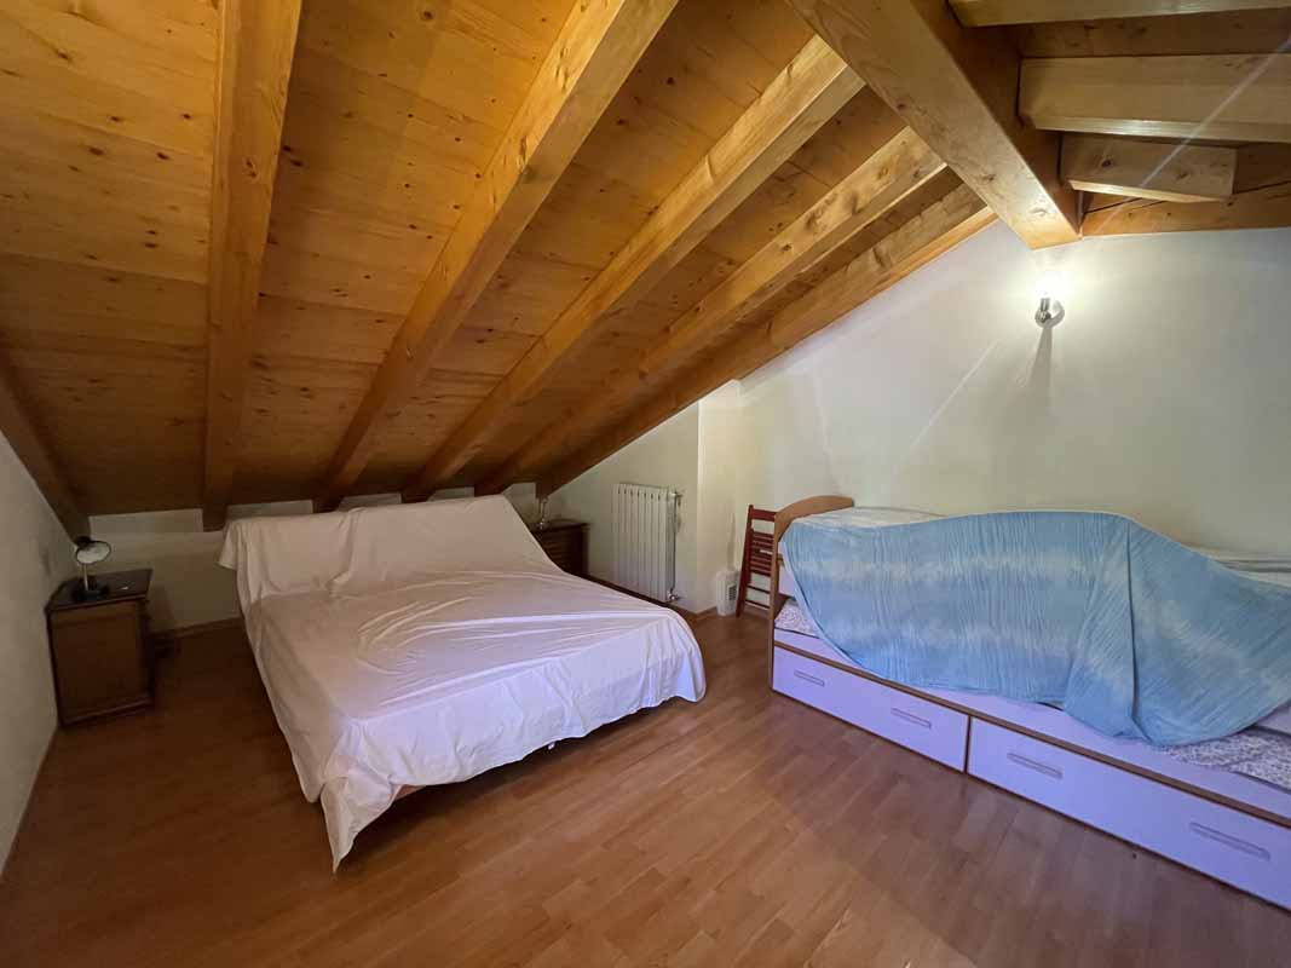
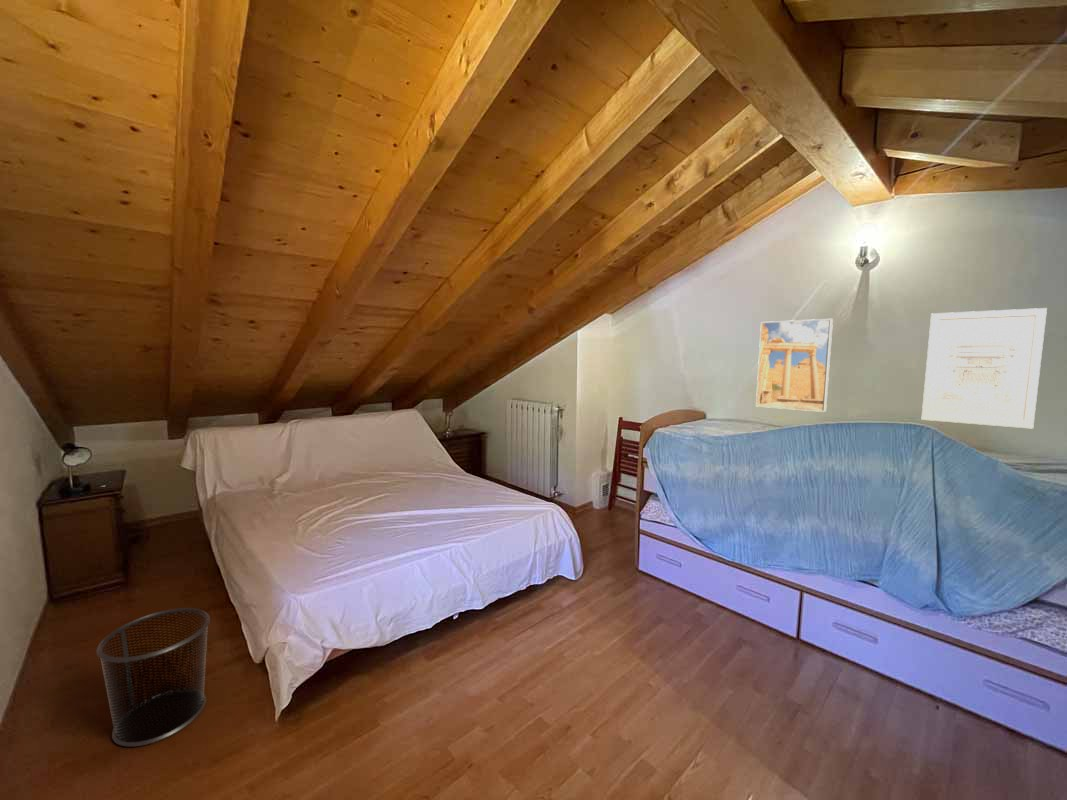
+ waste bin (159, 674)
+ wall art (979, 367)
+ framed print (792, 365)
